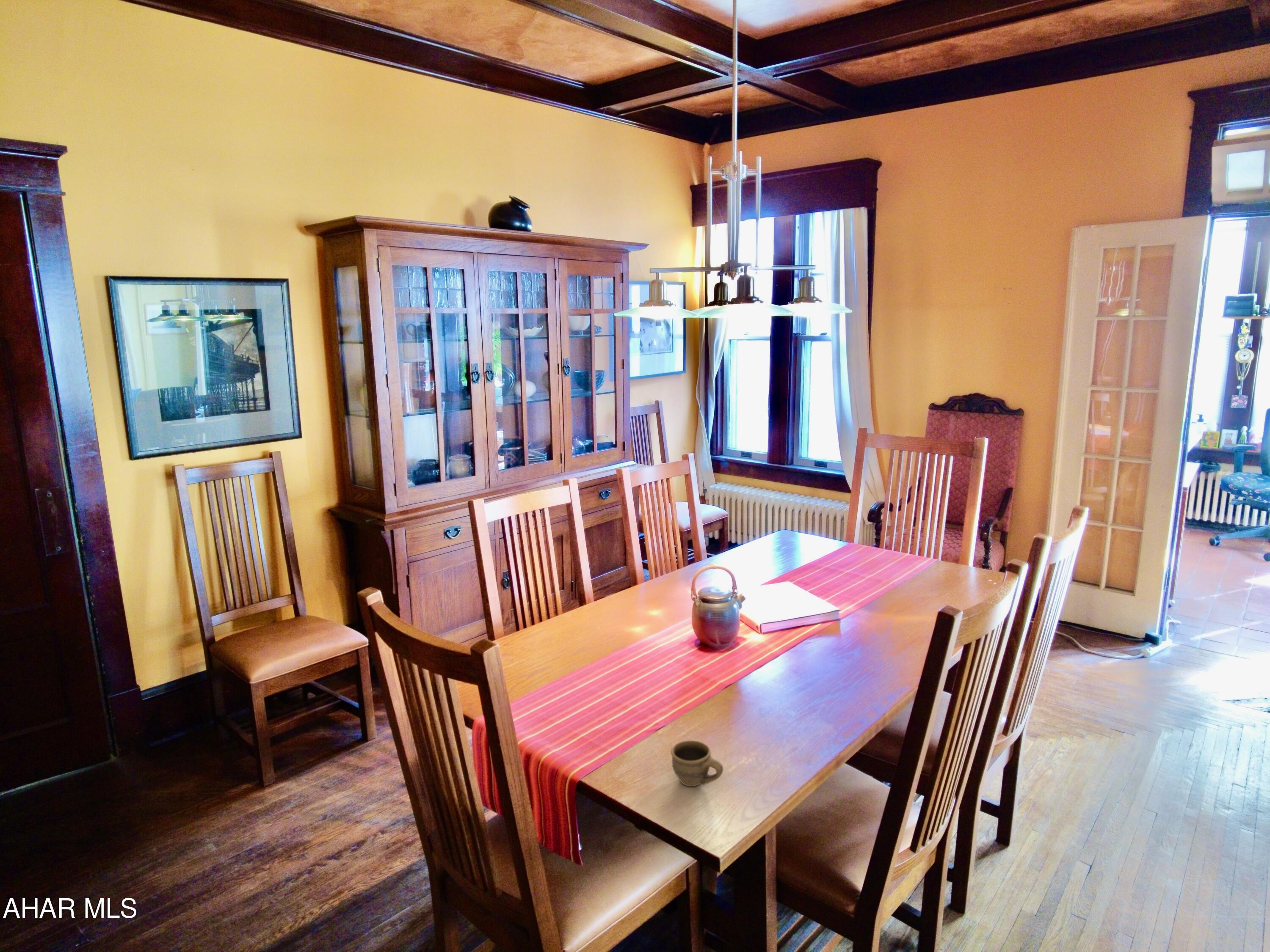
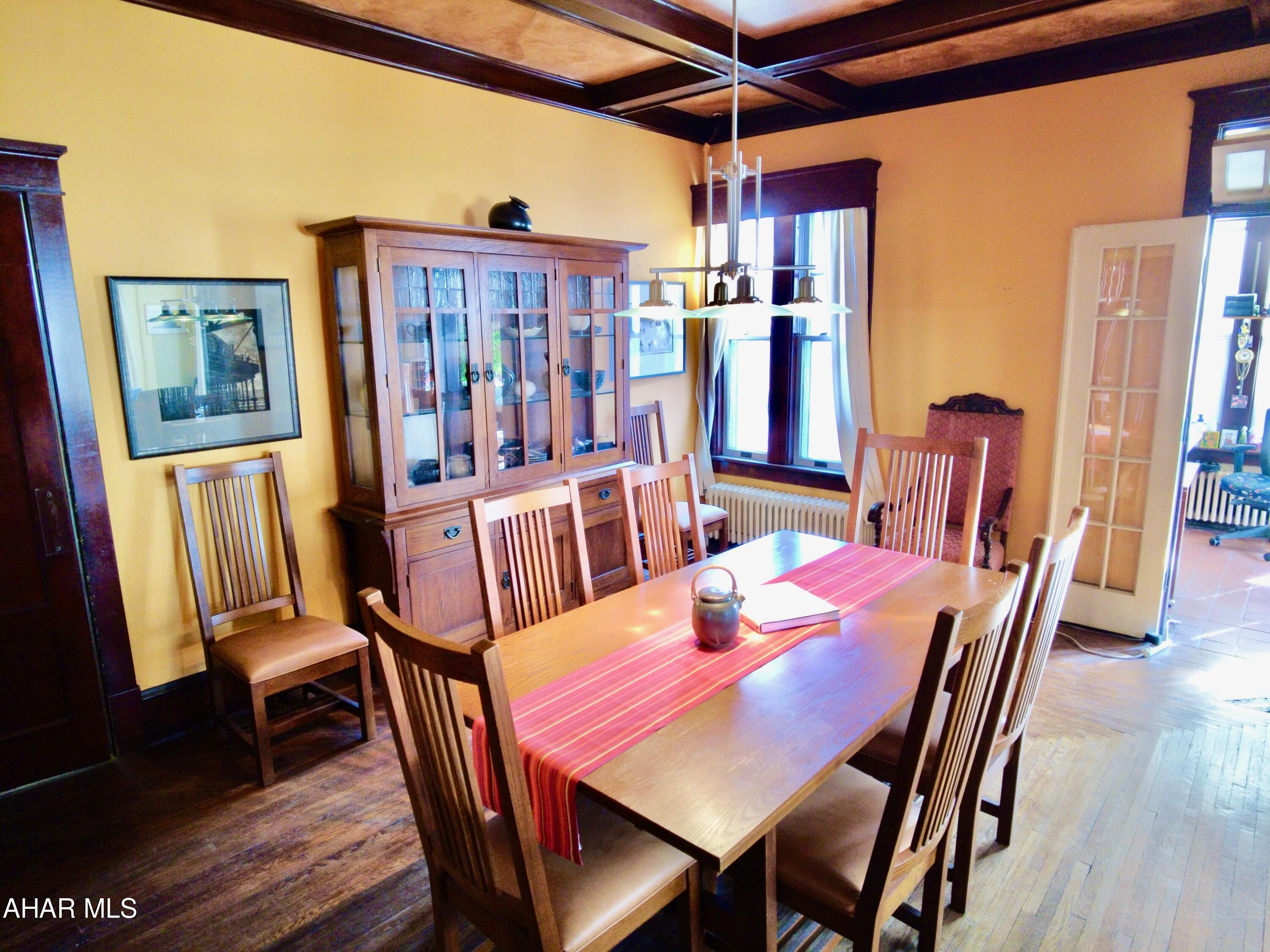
- cup (697, 768)
